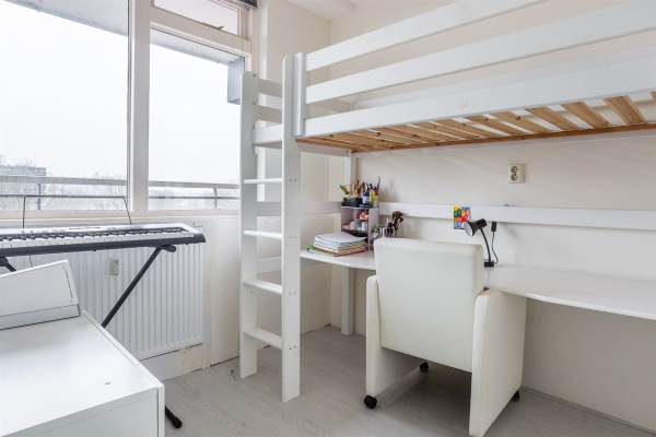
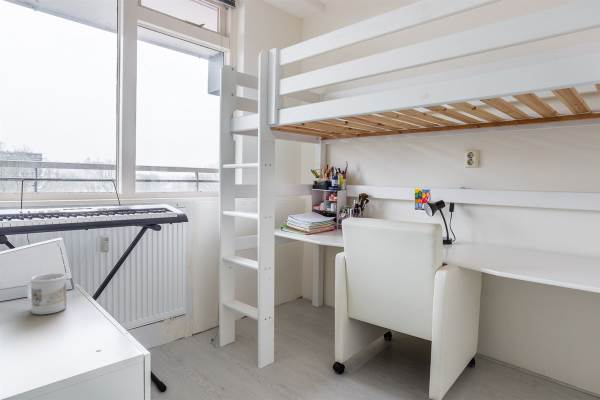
+ mug (47, 292)
